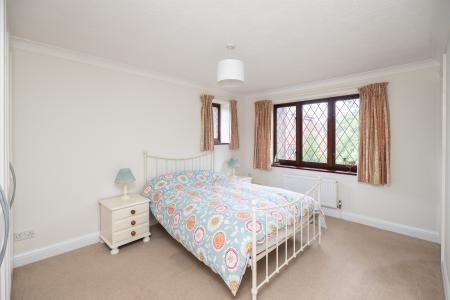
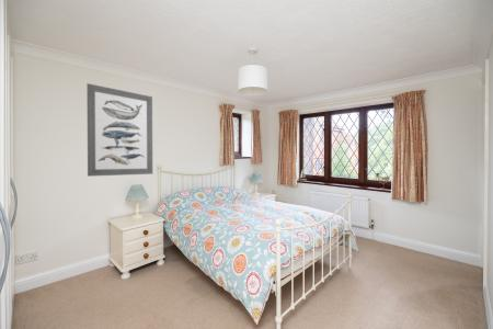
+ wall art (123, 133)
